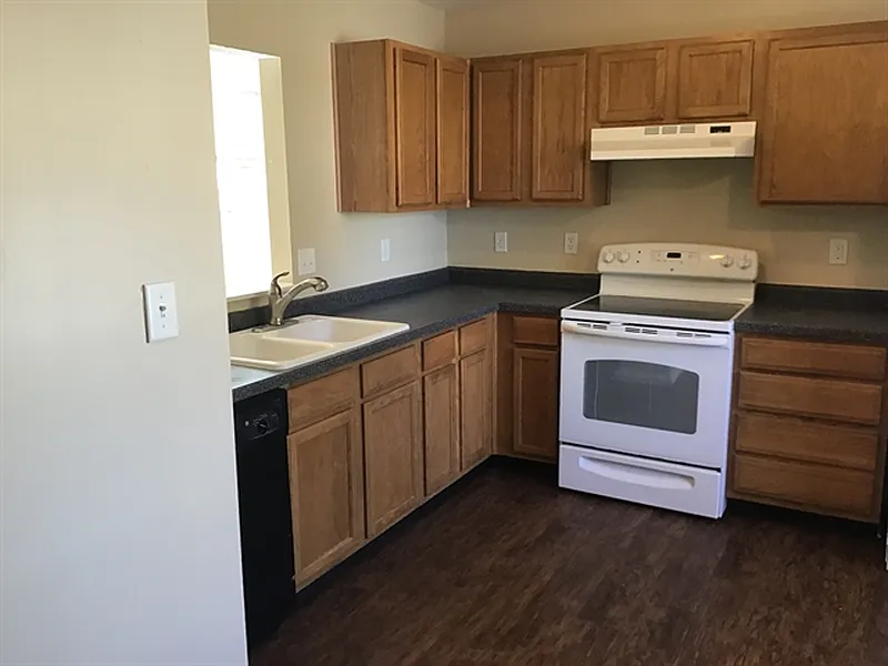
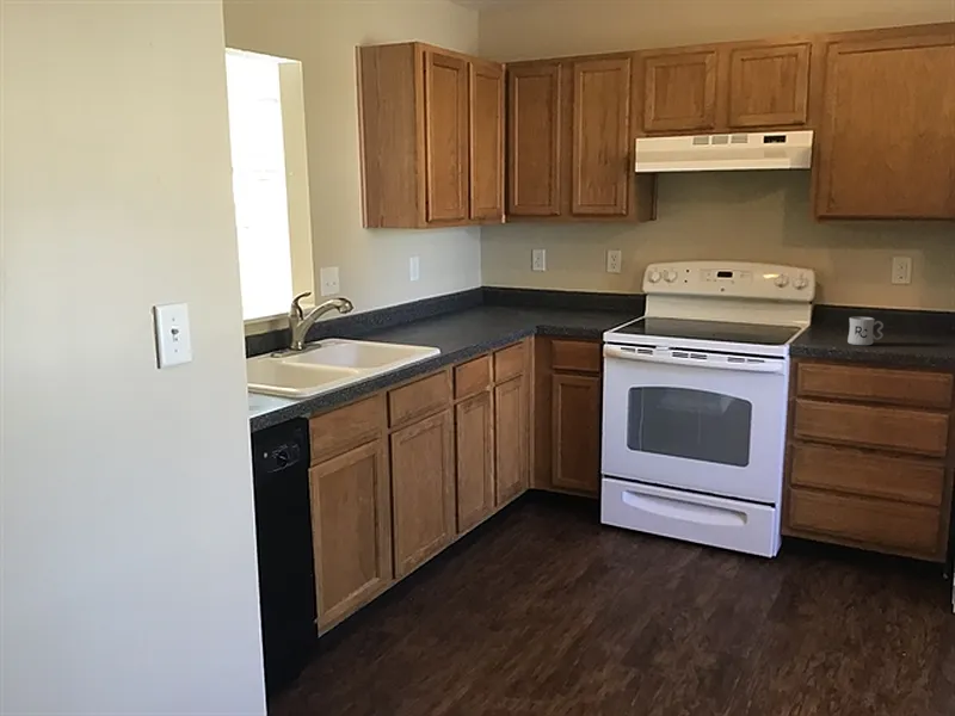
+ mug (865, 331)
